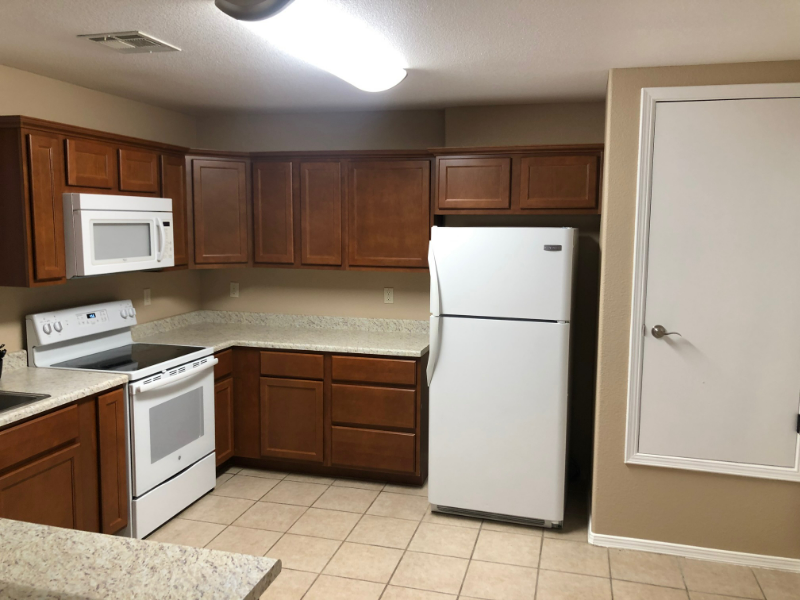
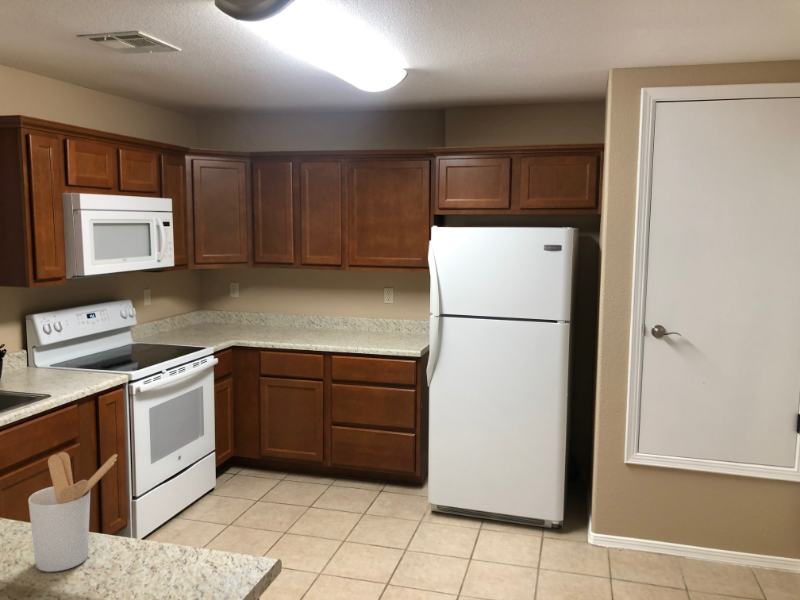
+ utensil holder (76, 508)
